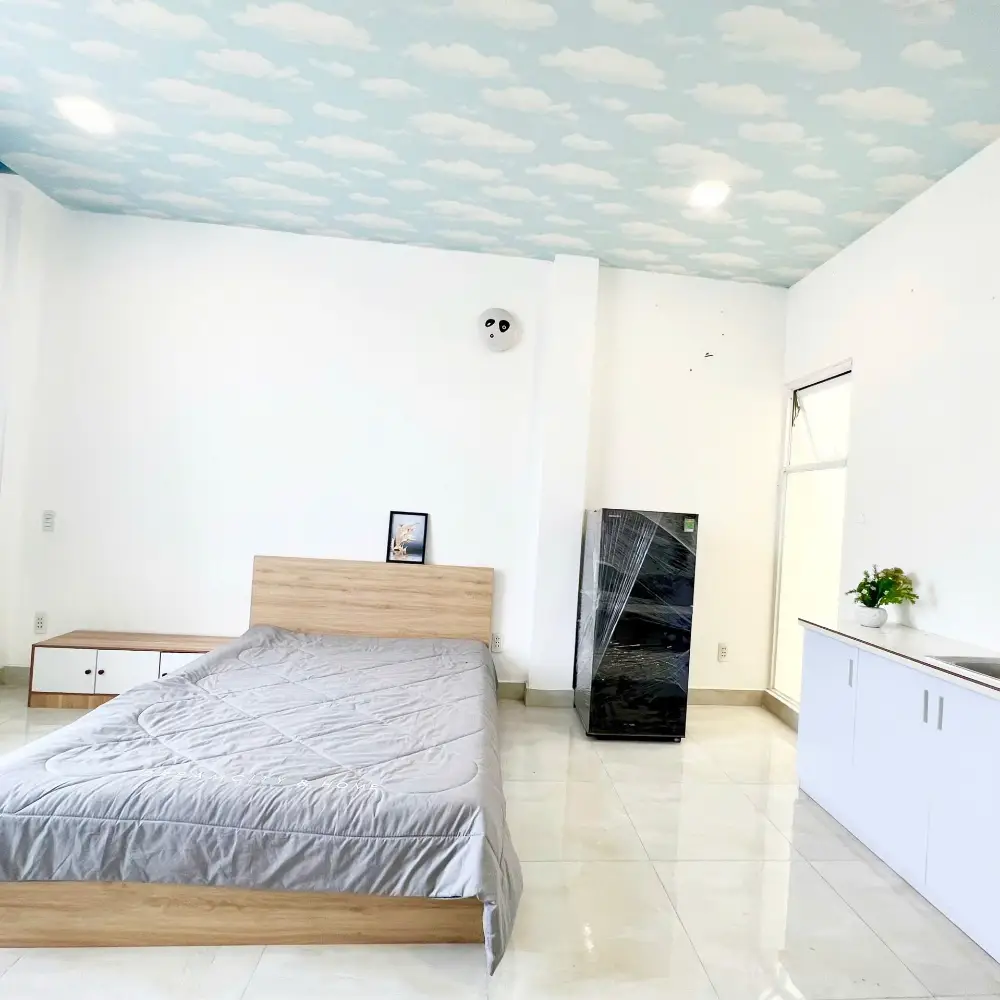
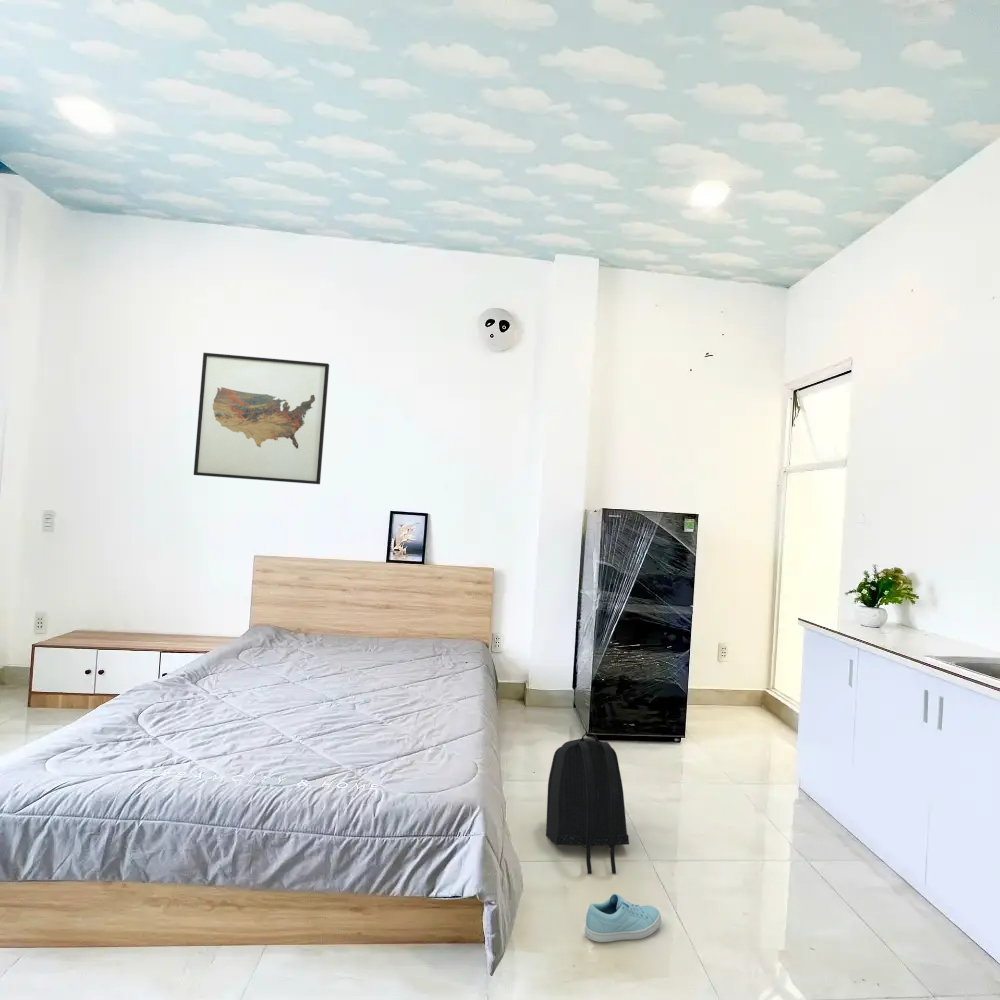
+ sneaker (625, 913)
+ wall art (262, 419)
+ backpack (590, 790)
